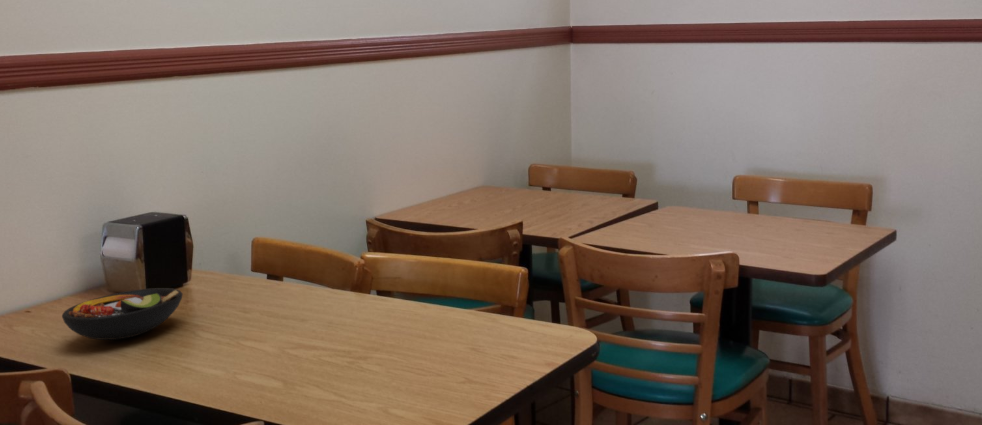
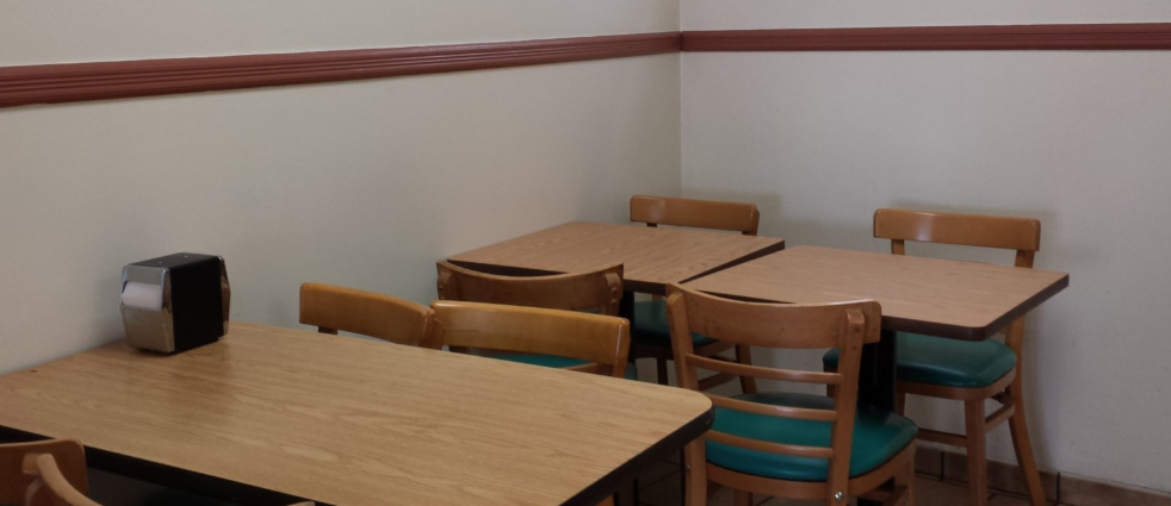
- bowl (125, 314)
